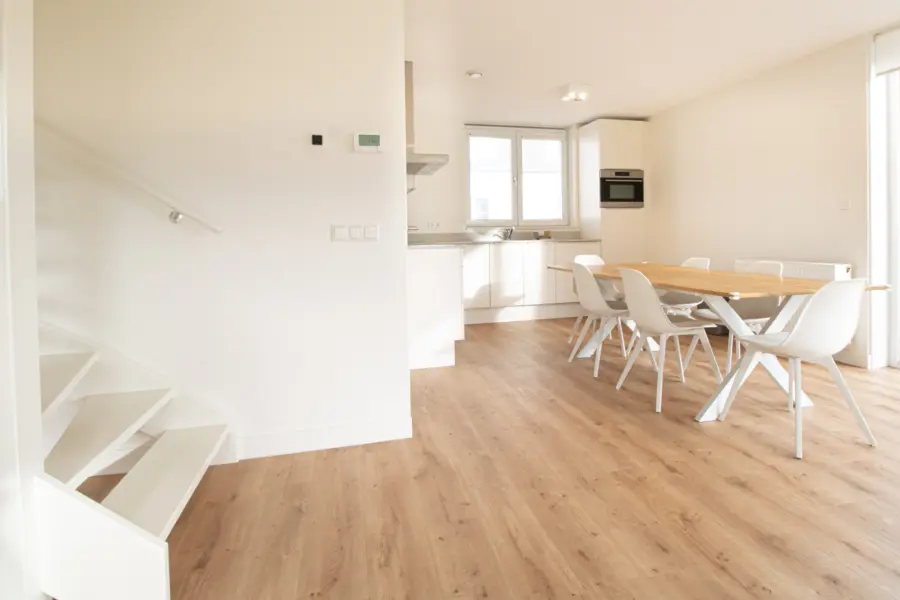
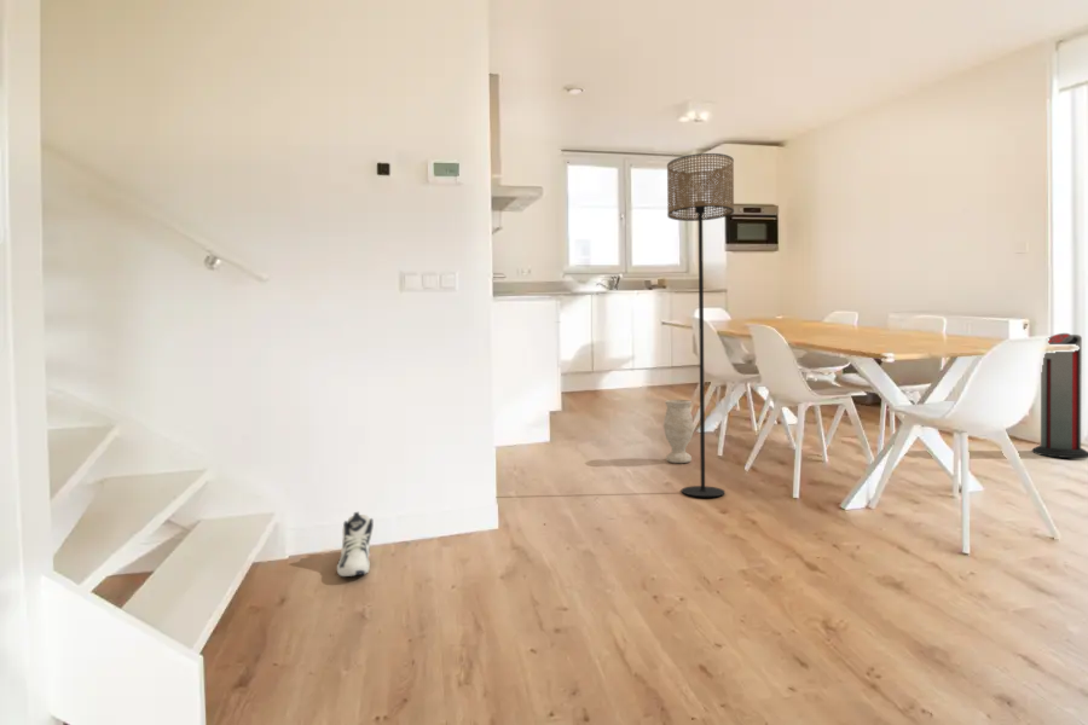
+ air purifier (1060, 394)
+ sneaker (355, 540)
+ vase (678, 430)
+ floor lamp (701, 329)
